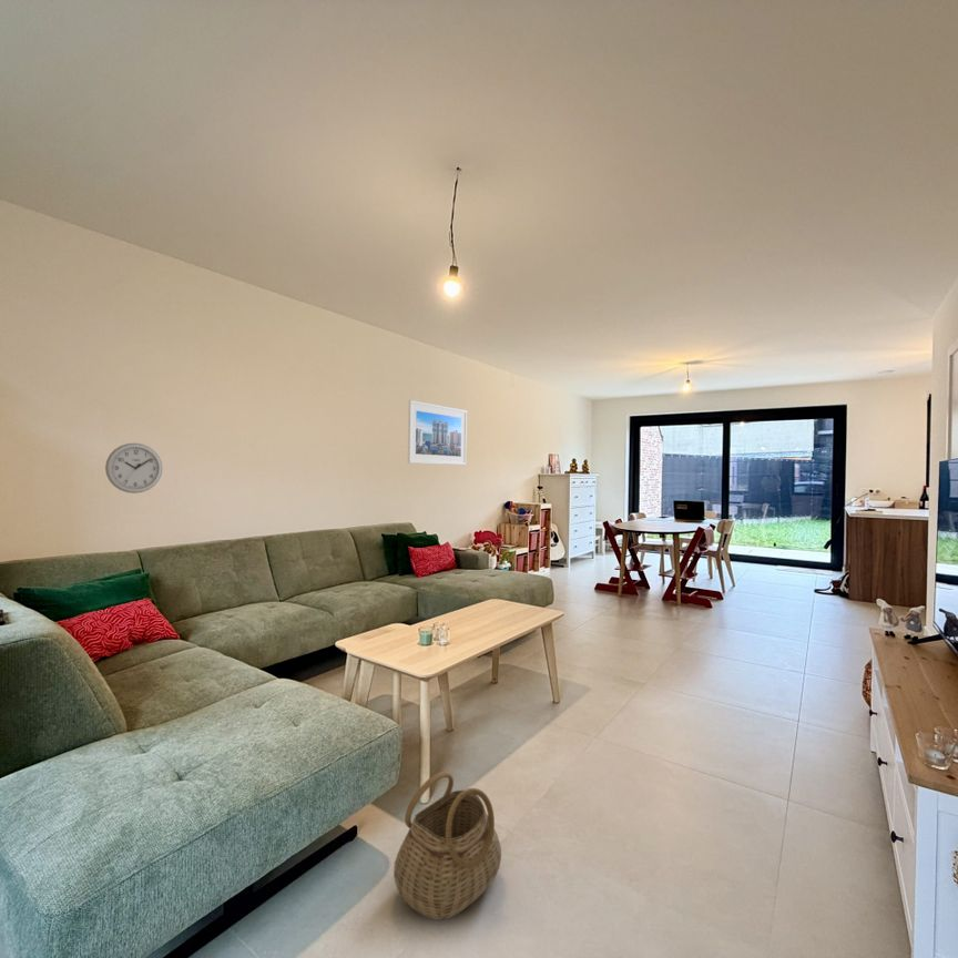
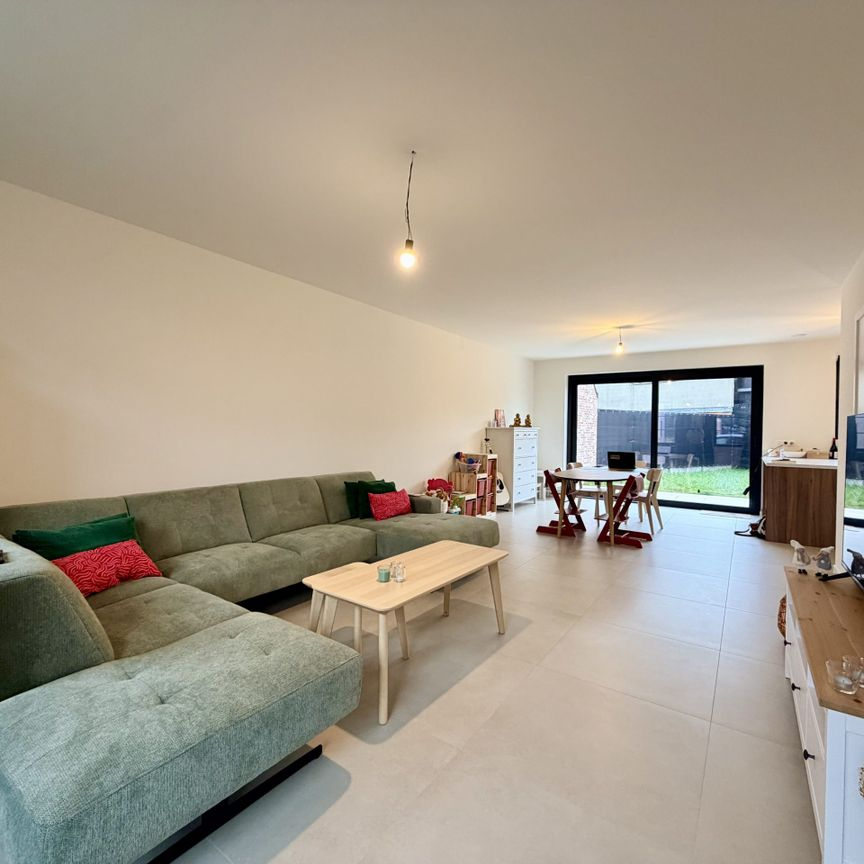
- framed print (439, 435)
- basket (449, 834)
- wall clock (135, 468)
